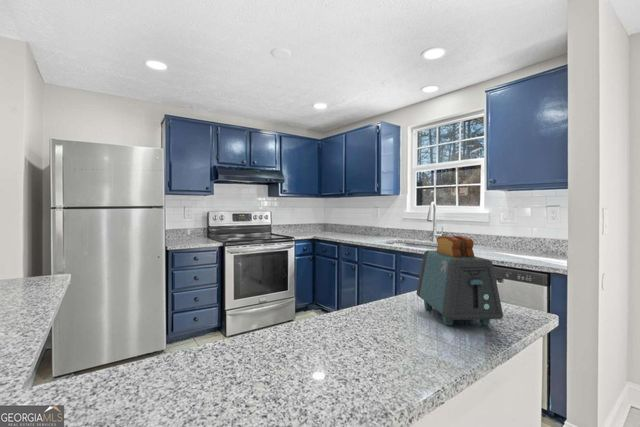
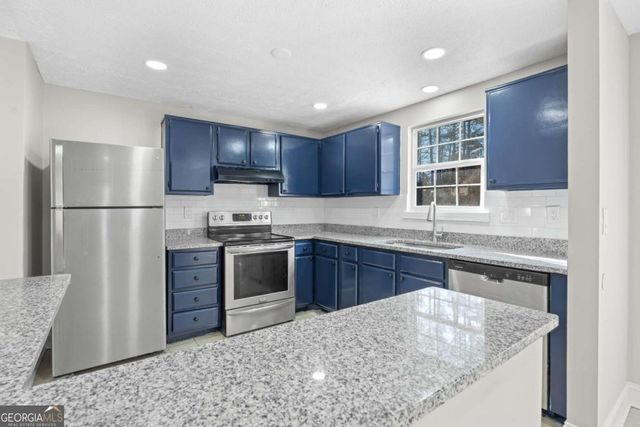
- toaster (454, 276)
